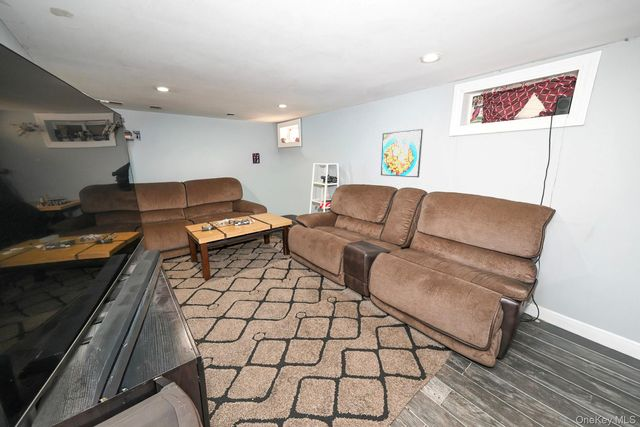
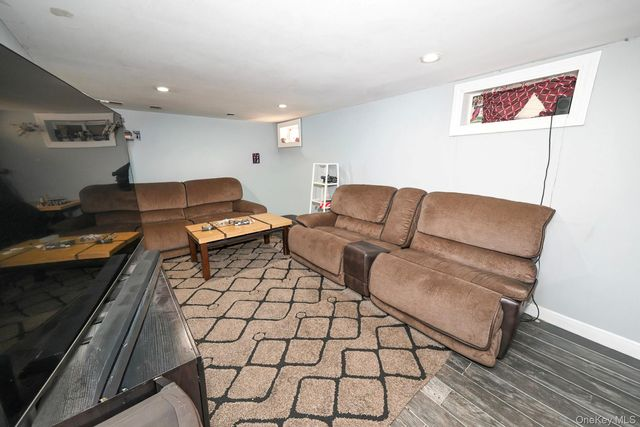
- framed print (399, 154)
